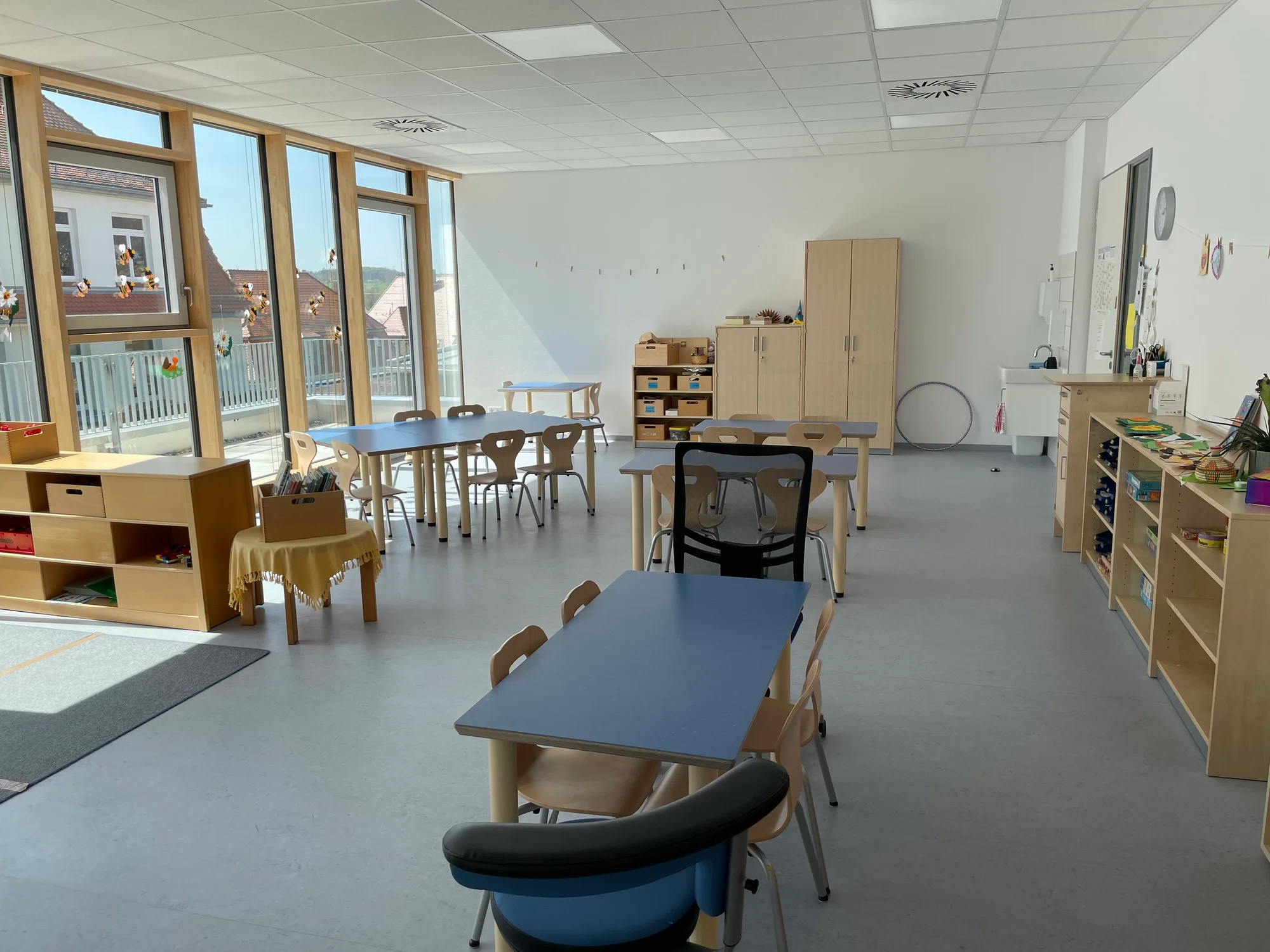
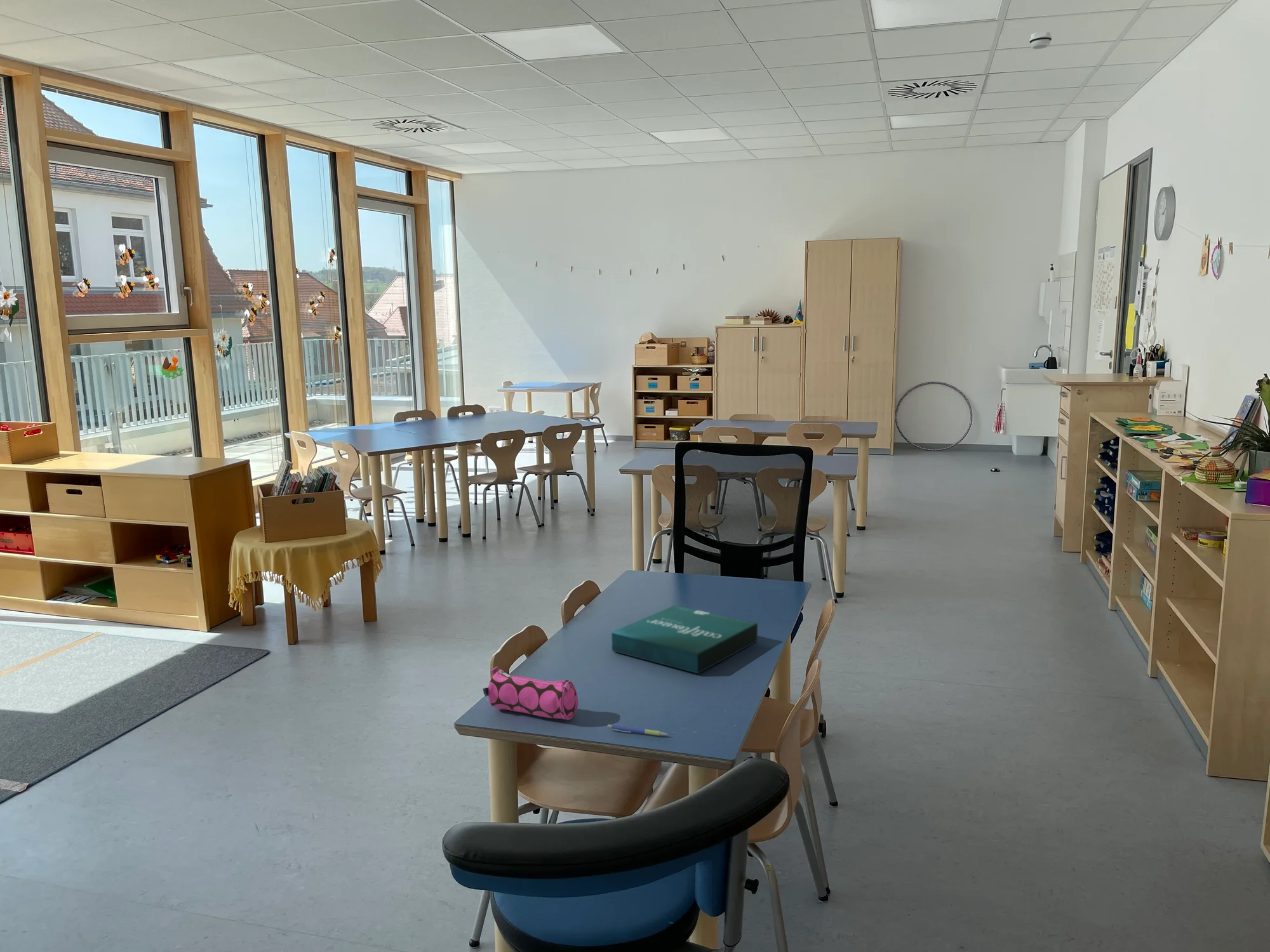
+ smoke detector (1040, 40)
+ pencil case (532, 692)
+ pizza box (685, 637)
+ pen (638, 730)
